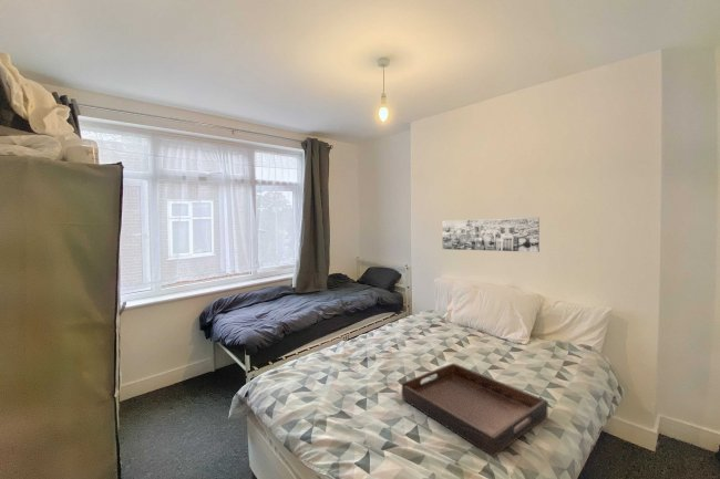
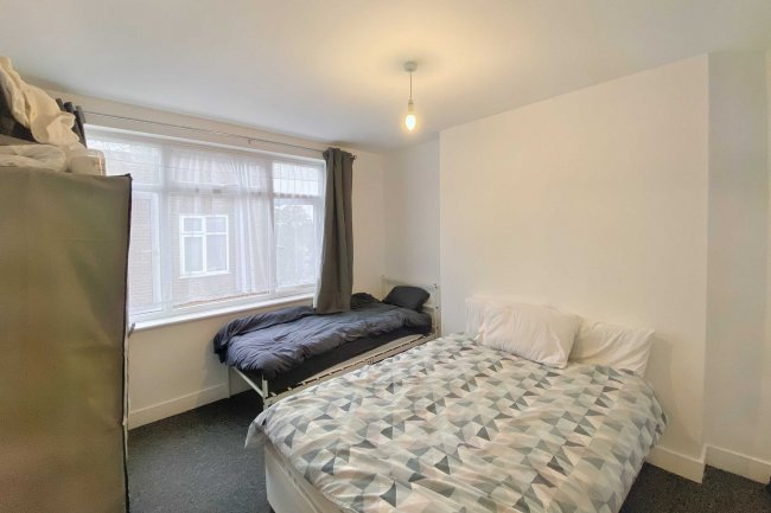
- wall art (485, 235)
- serving tray (469, 398)
